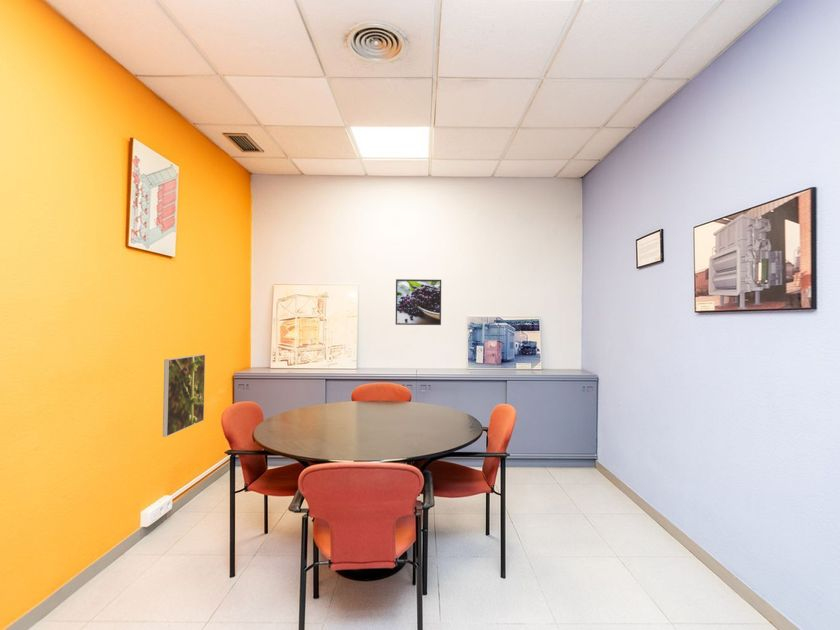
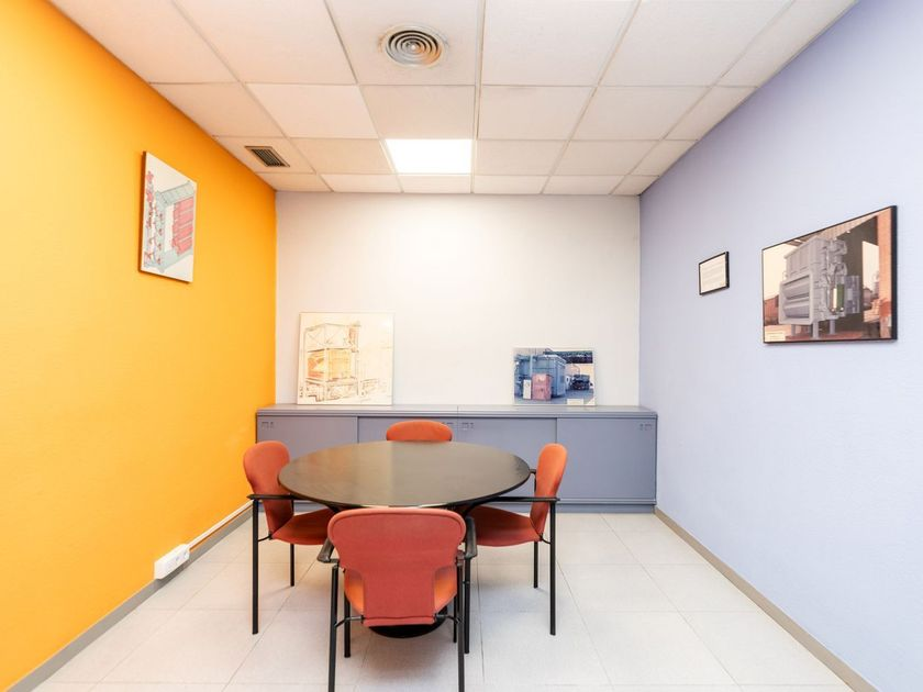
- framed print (418, 302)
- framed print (185, 392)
